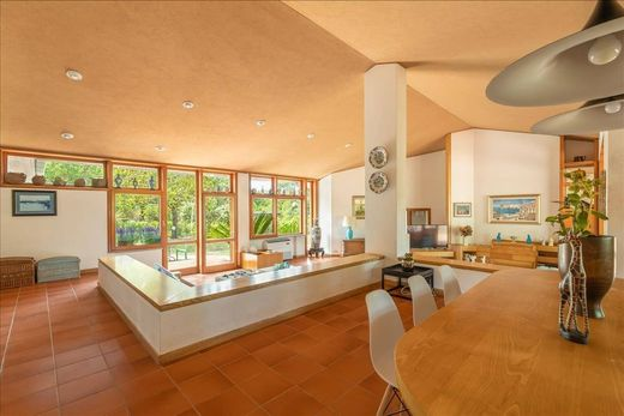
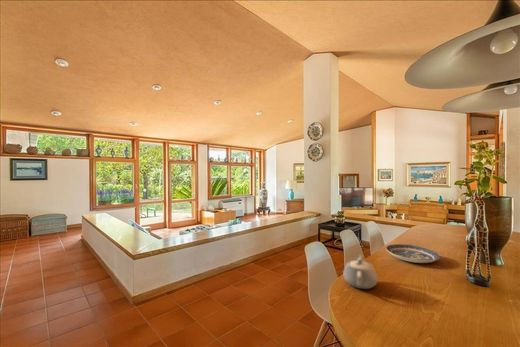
+ teapot (359, 270)
+ plate (411, 254)
